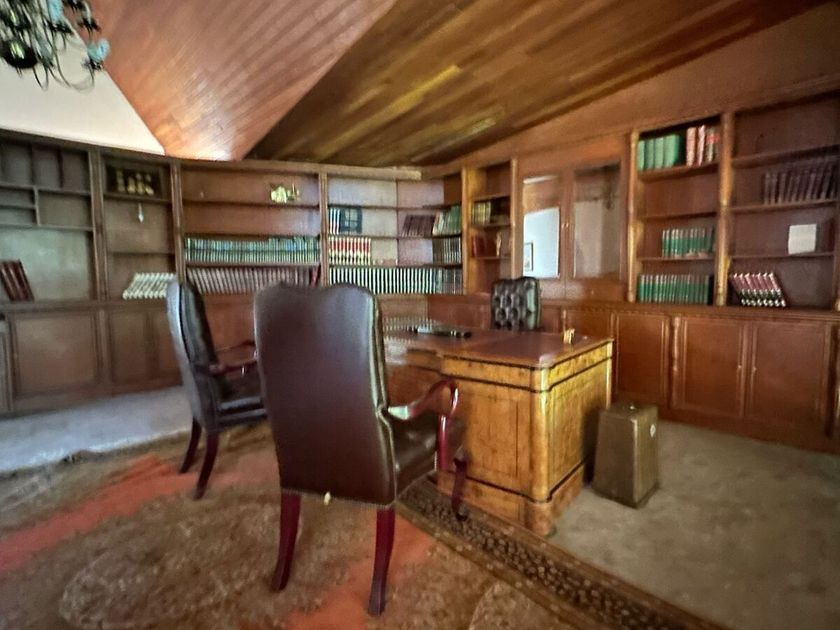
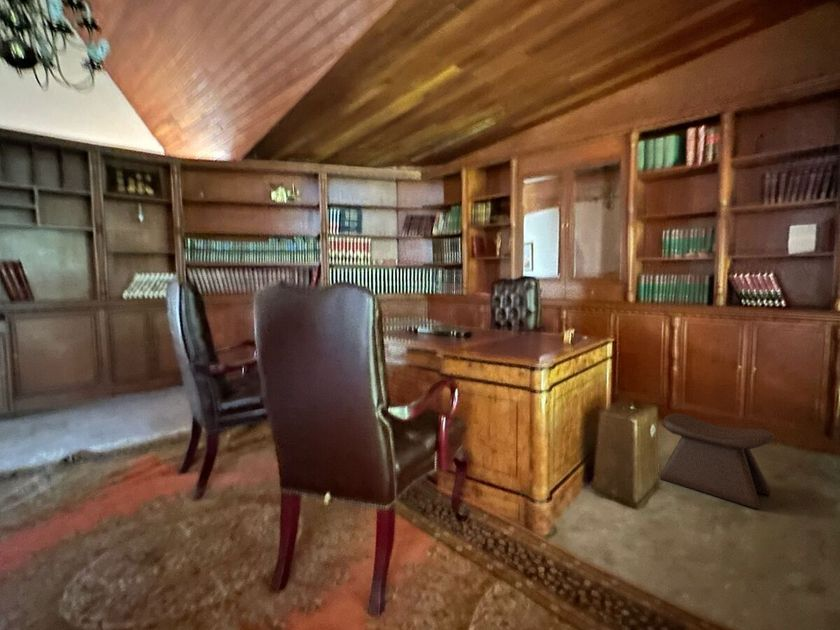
+ stool (713, 455)
